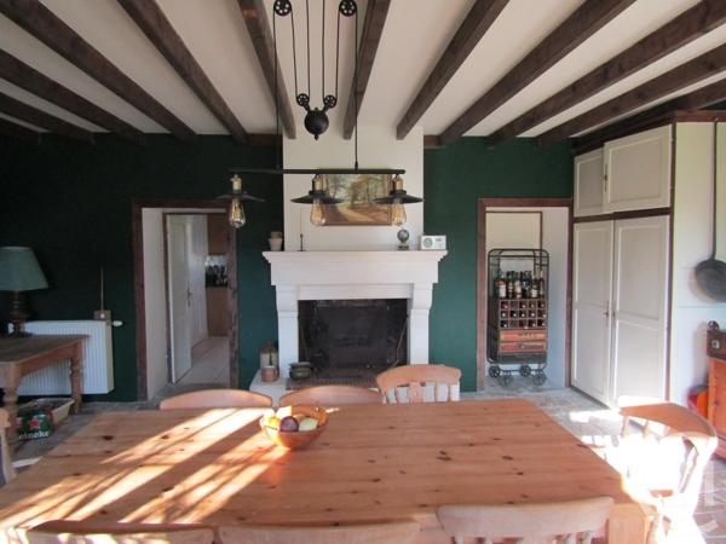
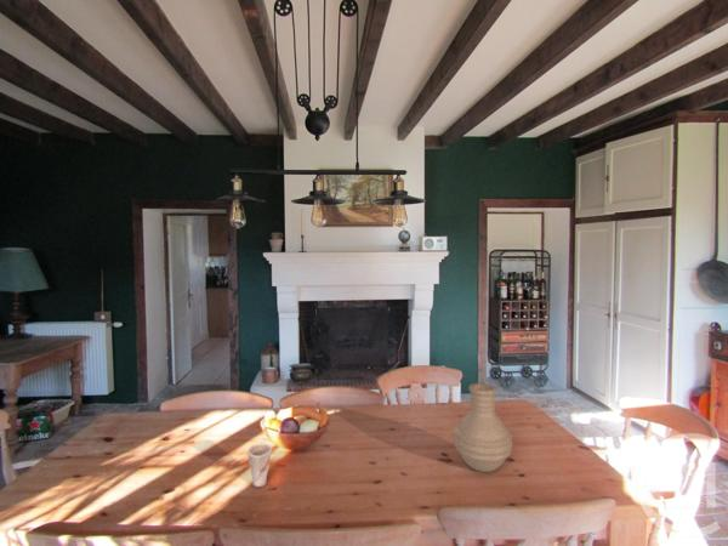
+ vase (482, 426)
+ cup (260, 466)
